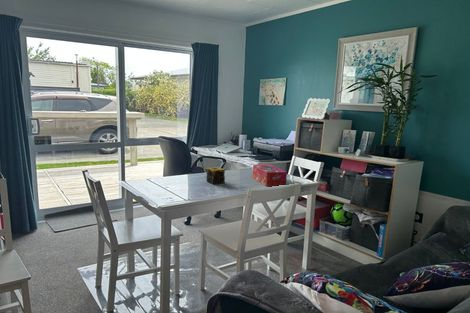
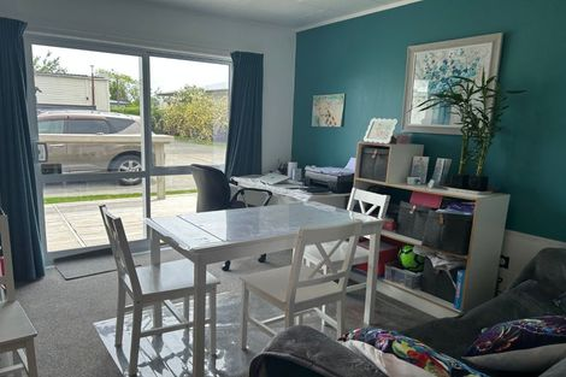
- tissue box (268, 174)
- candle (215, 175)
